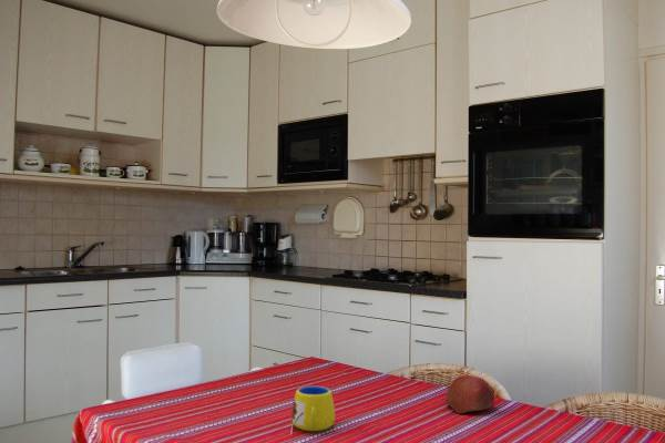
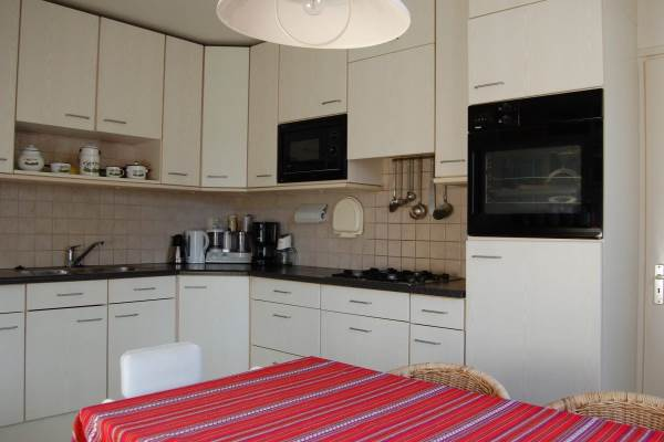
- apple (469, 391)
- mug (313, 410)
